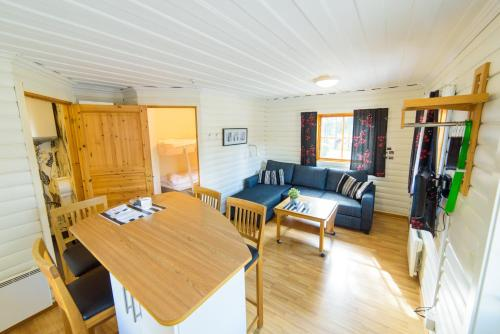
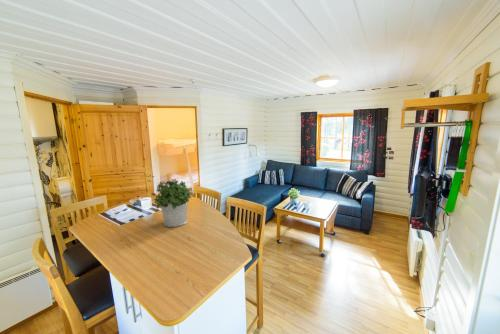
+ potted plant (171, 202)
